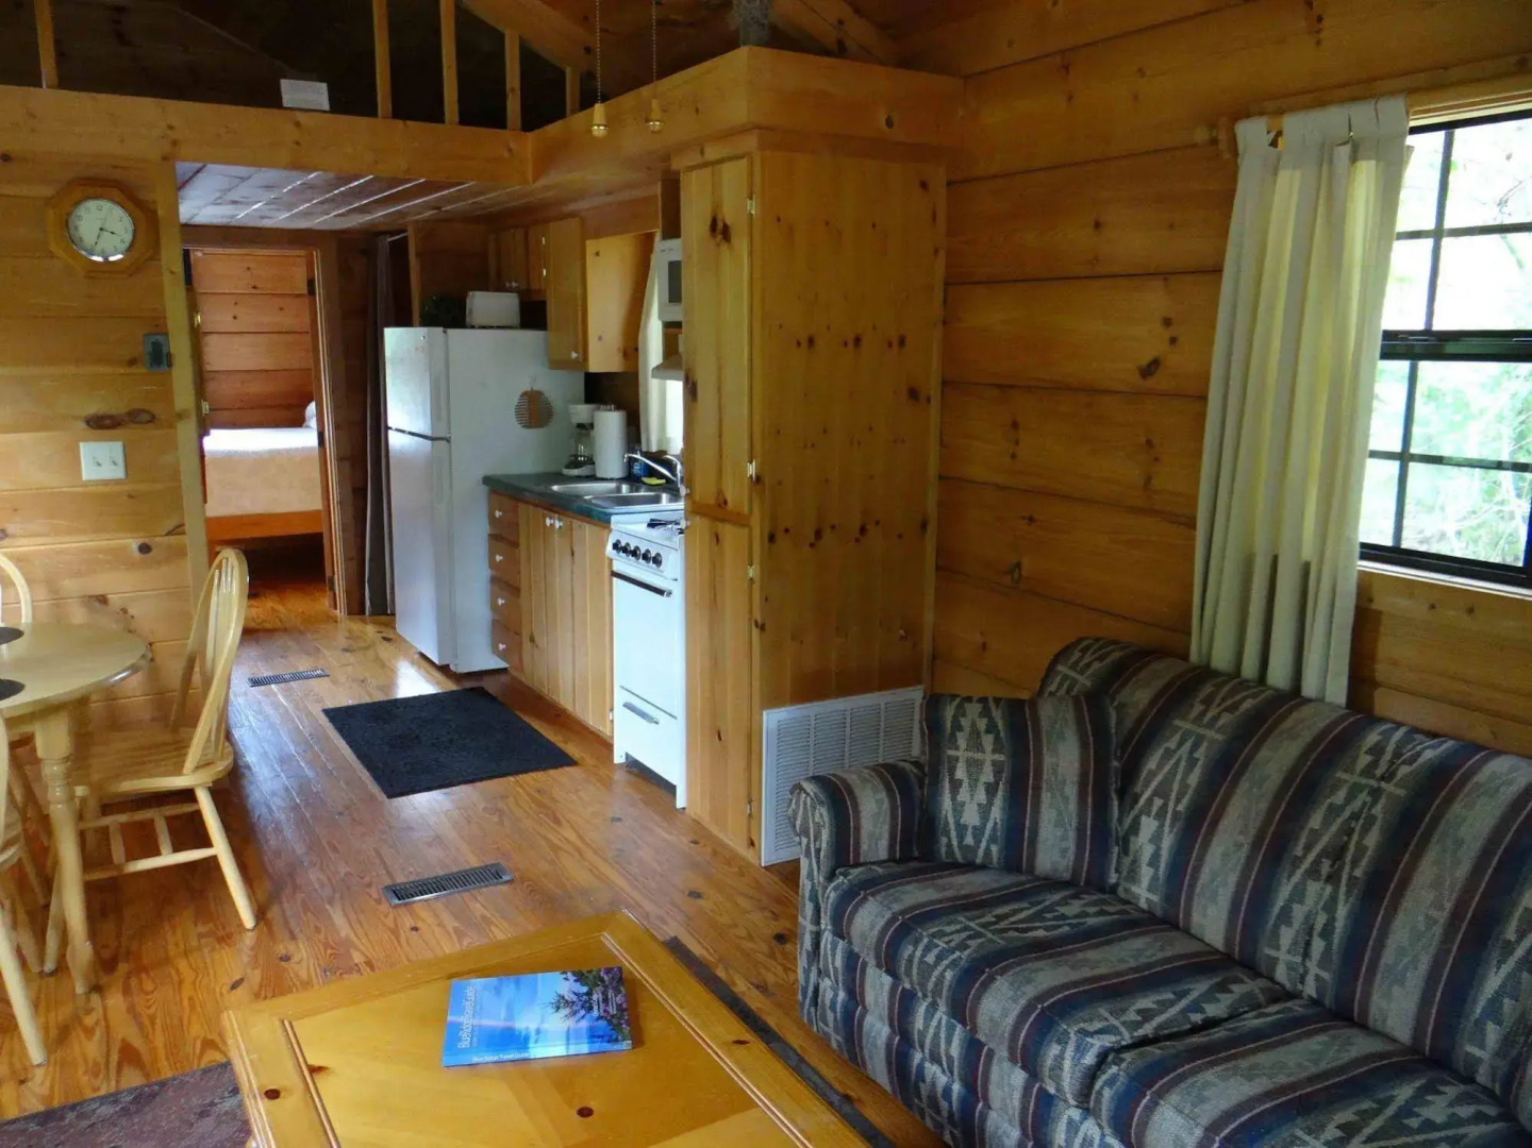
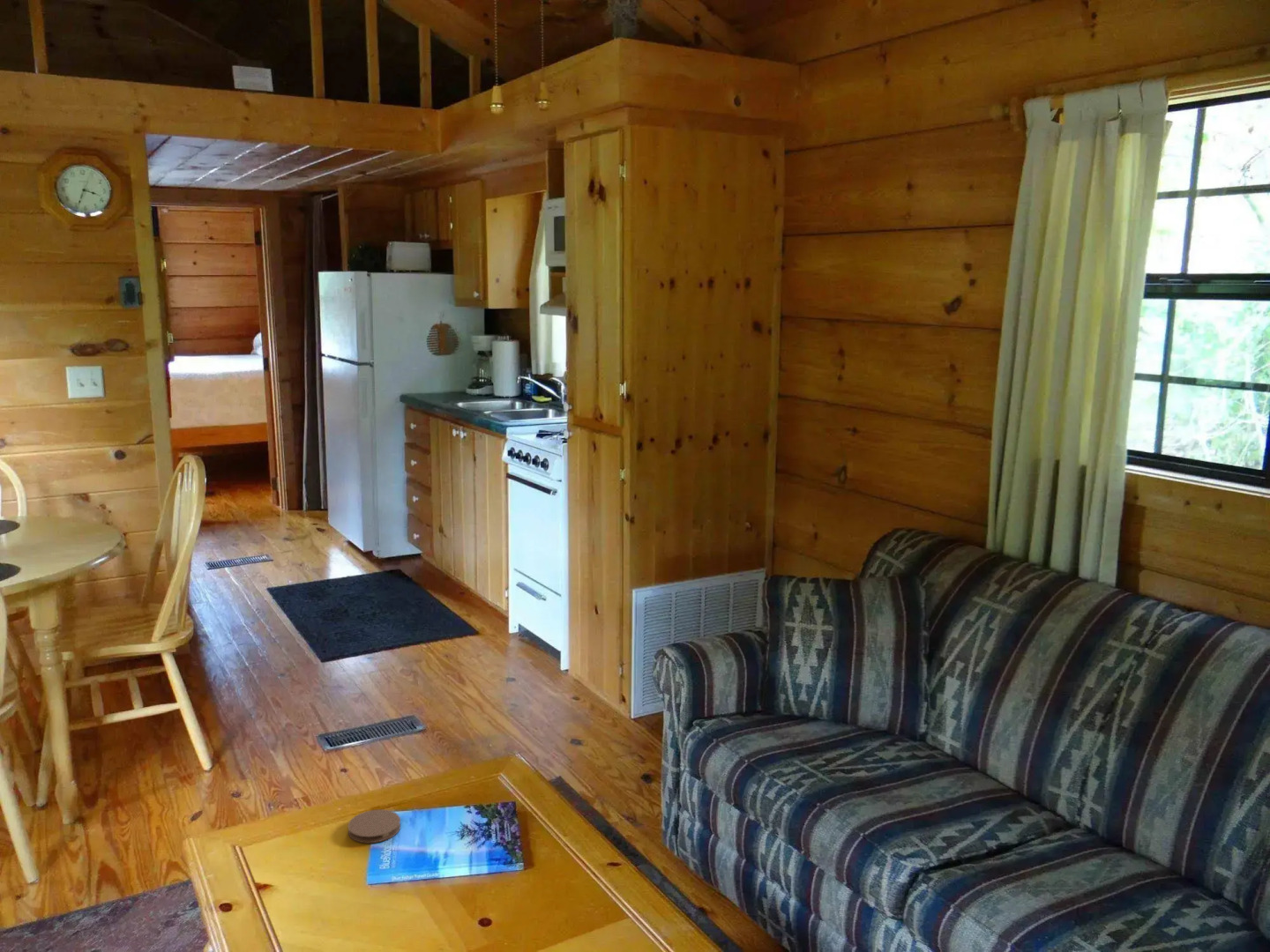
+ coaster (374, 825)
